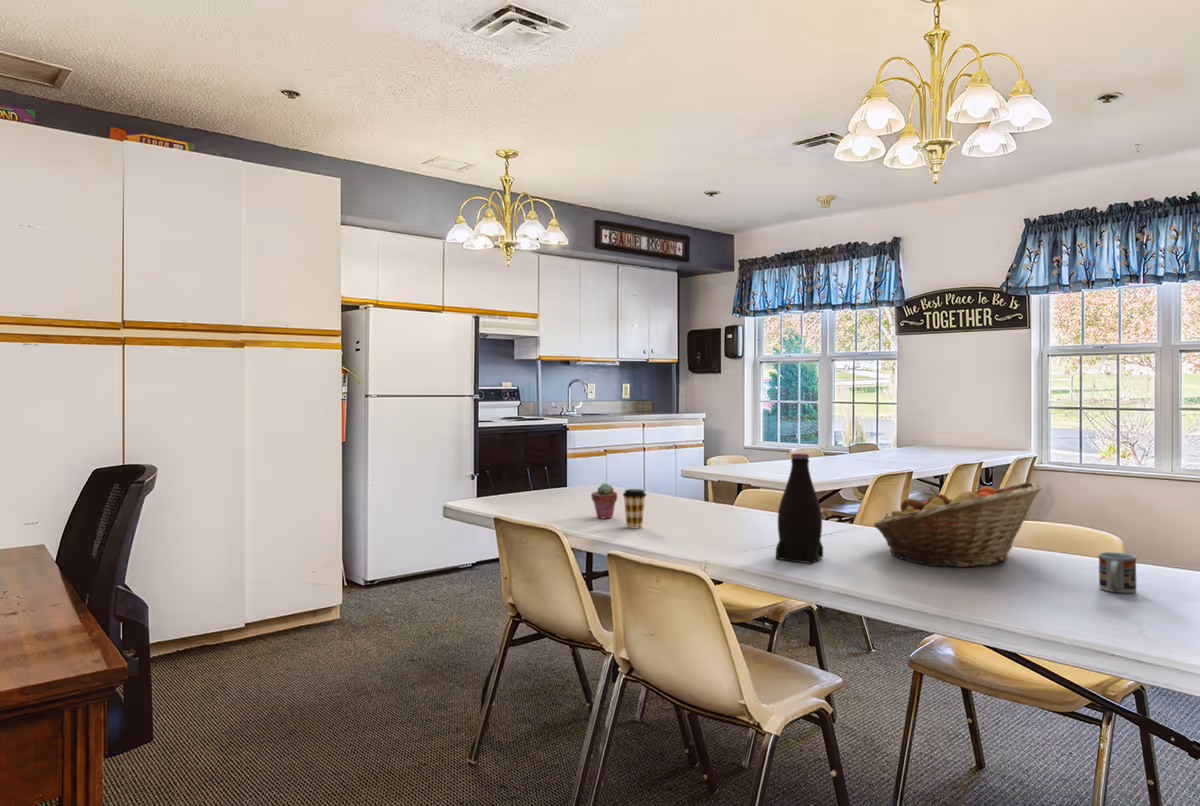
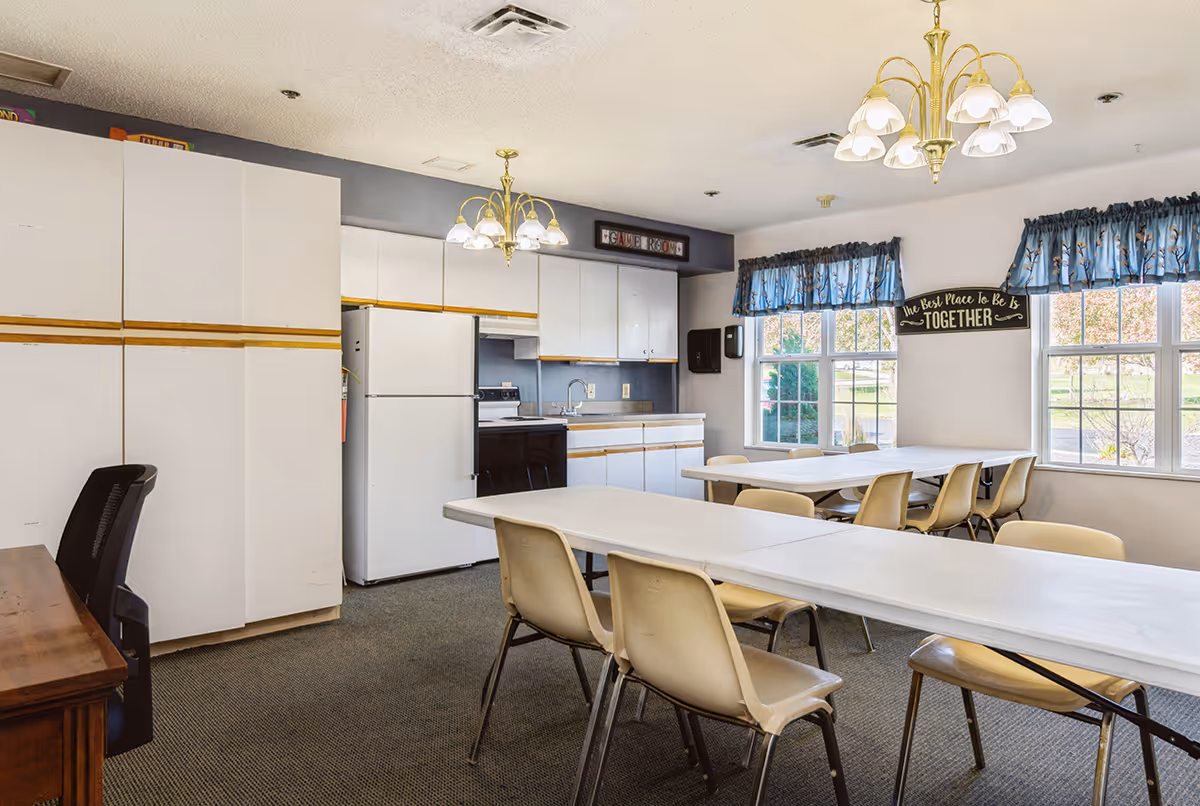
- bottle (799, 506)
- fruit basket (956, 518)
- coffee cup (634, 508)
- potted succulent (604, 500)
- cup (1116, 573)
